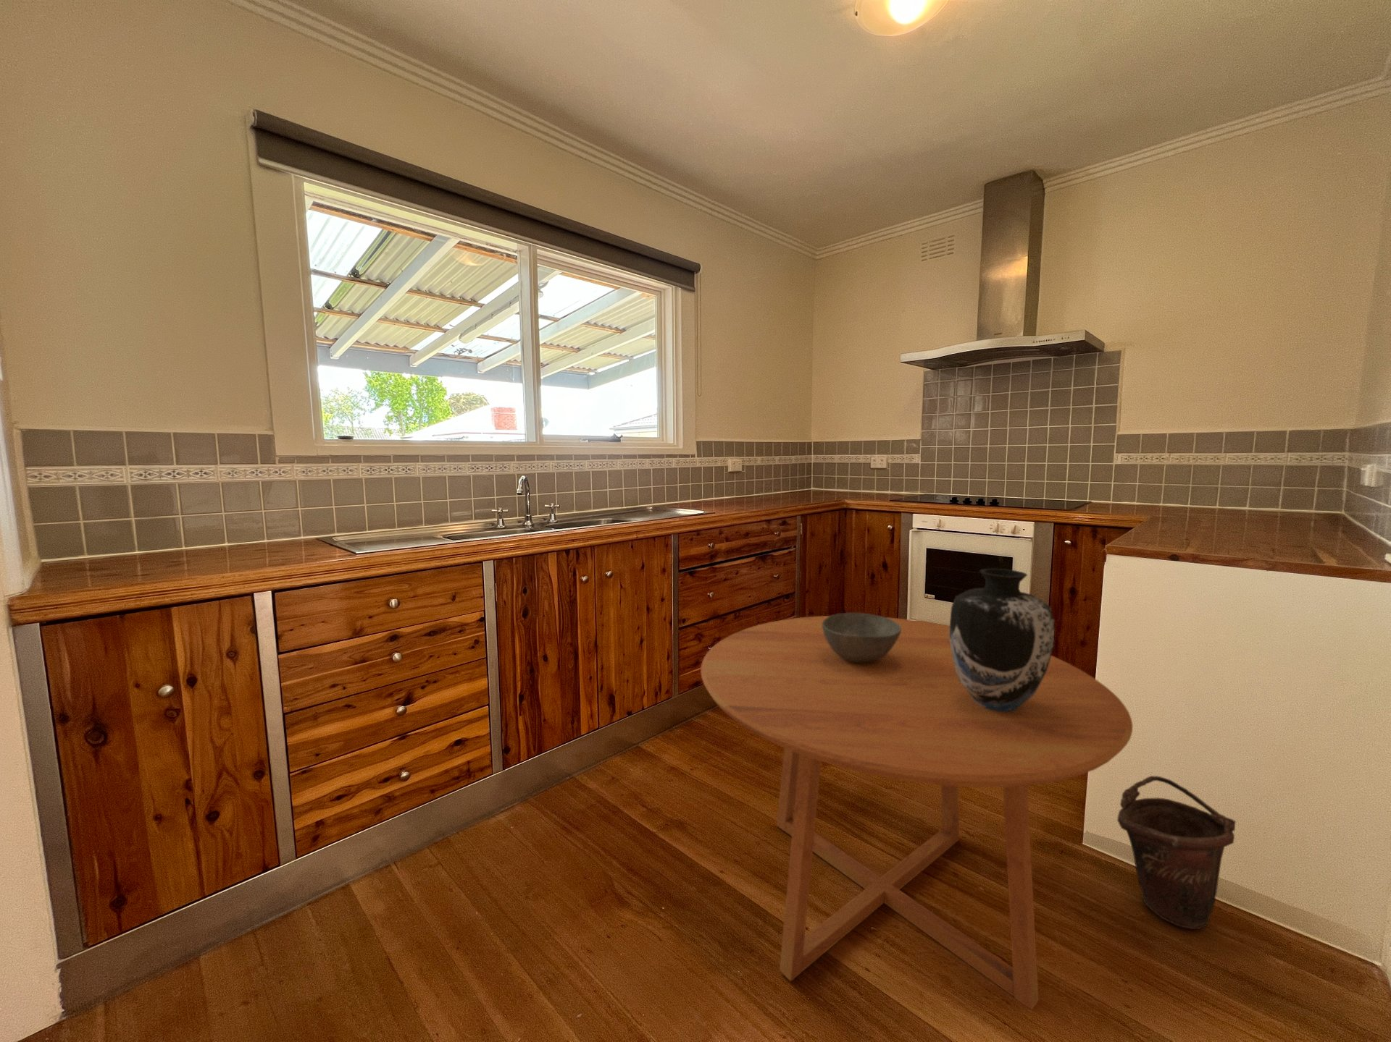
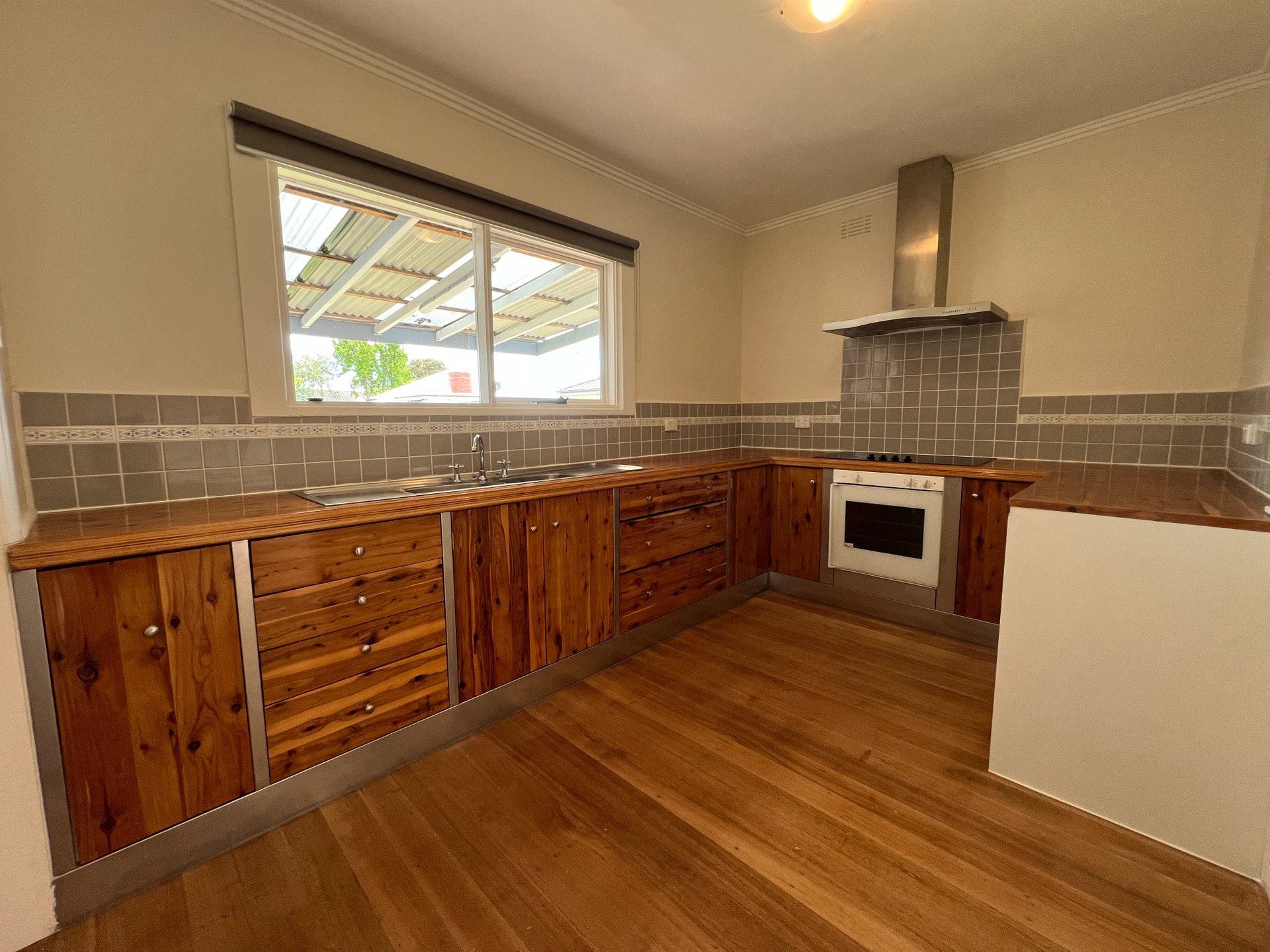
- bucket (1172, 849)
- bowl (860, 639)
- dining table (887, 777)
- vase (998, 637)
